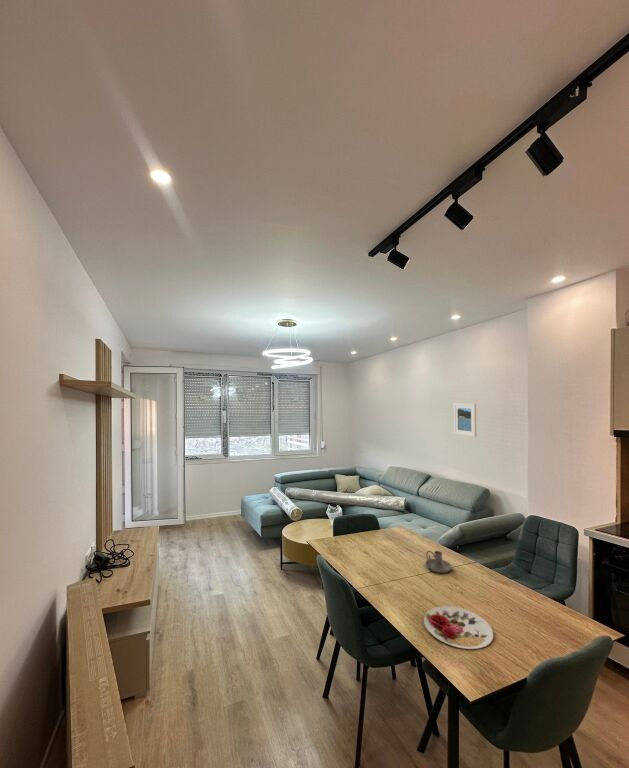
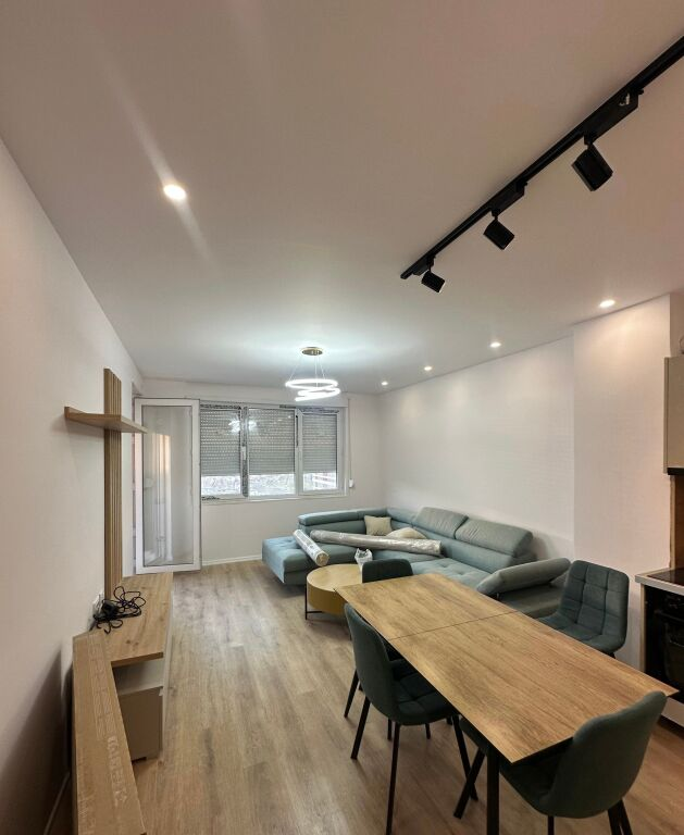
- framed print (464, 419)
- candle holder (436, 559)
- plate (457, 625)
